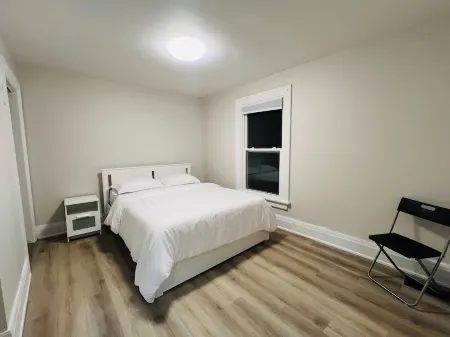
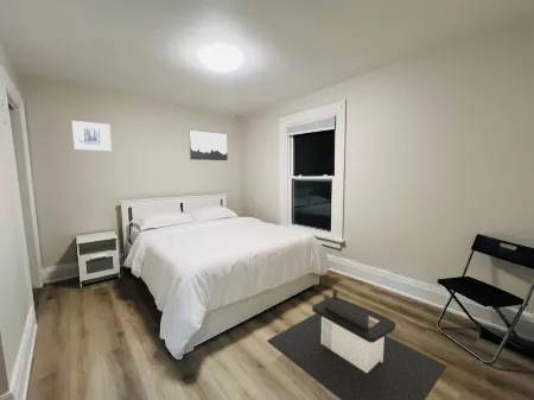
+ desk (351, 326)
+ wall art (209, 146)
+ wall art (91, 136)
